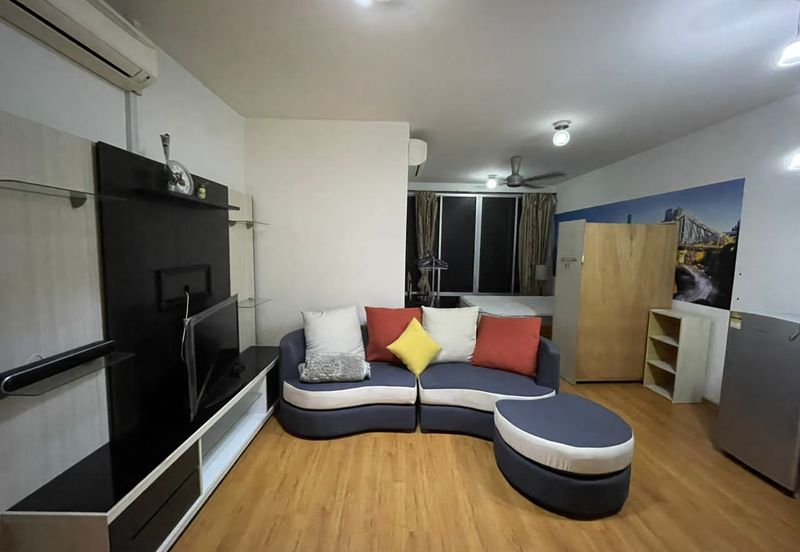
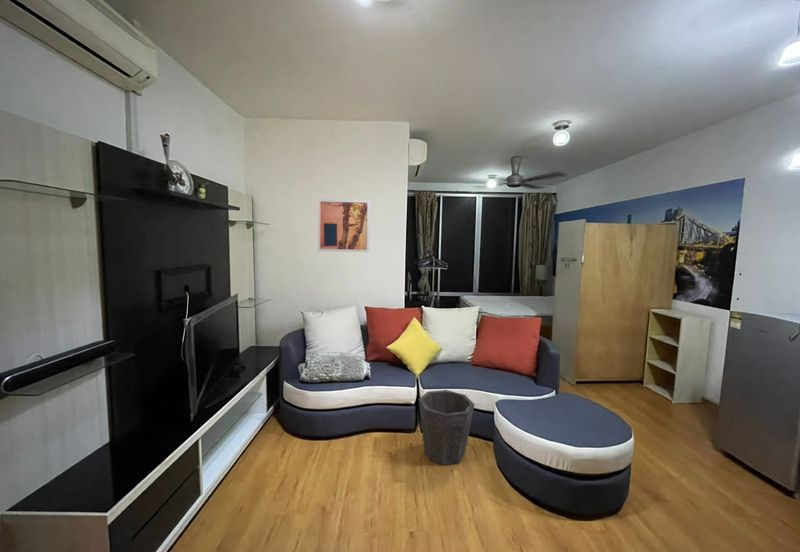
+ waste bin (445, 427)
+ wall art (343, 226)
